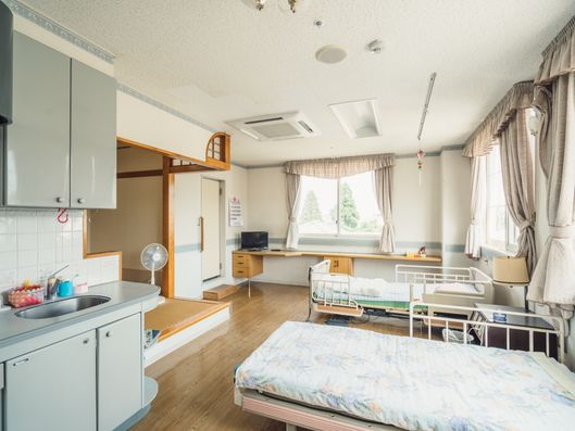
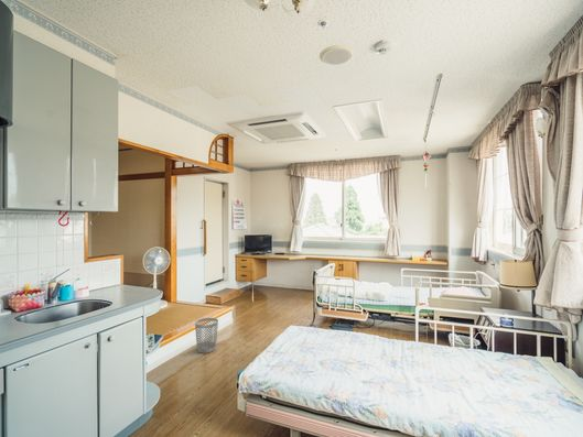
+ wastebasket (206, 335)
